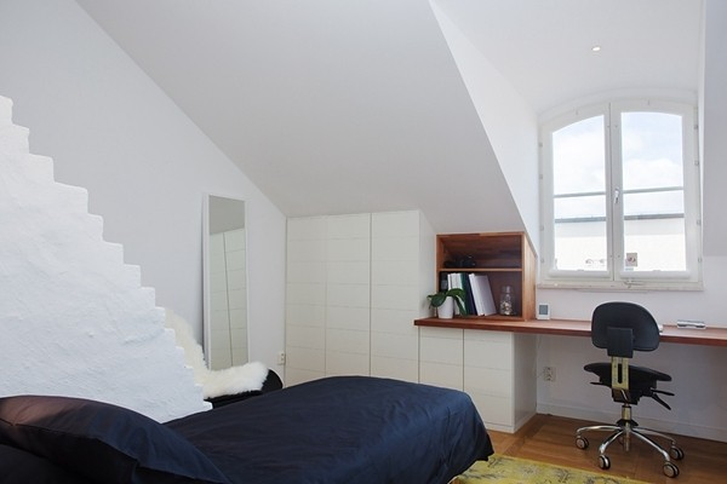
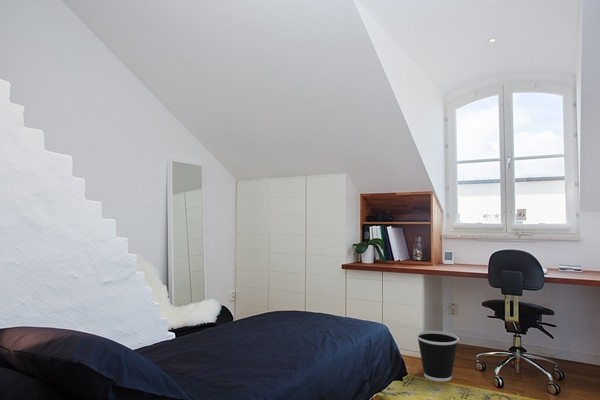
+ wastebasket (437, 356)
